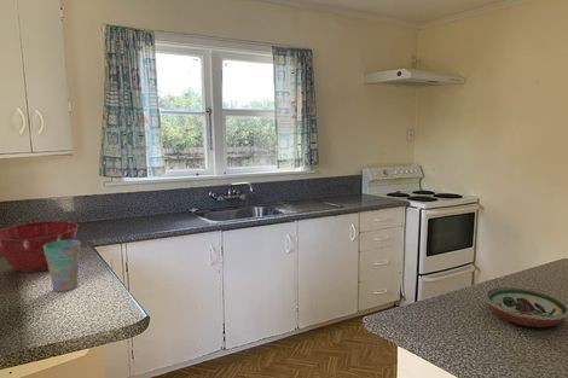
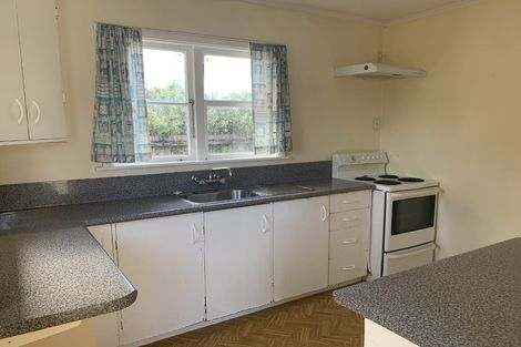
- mixing bowl (37, 248)
- cup (63, 266)
- decorative bowl (524, 309)
